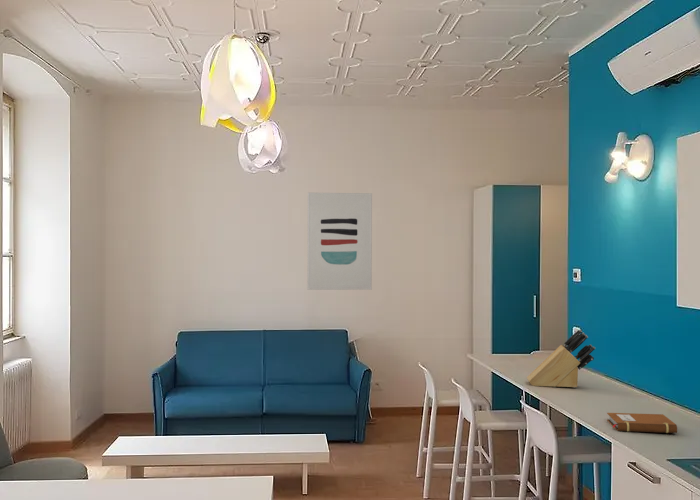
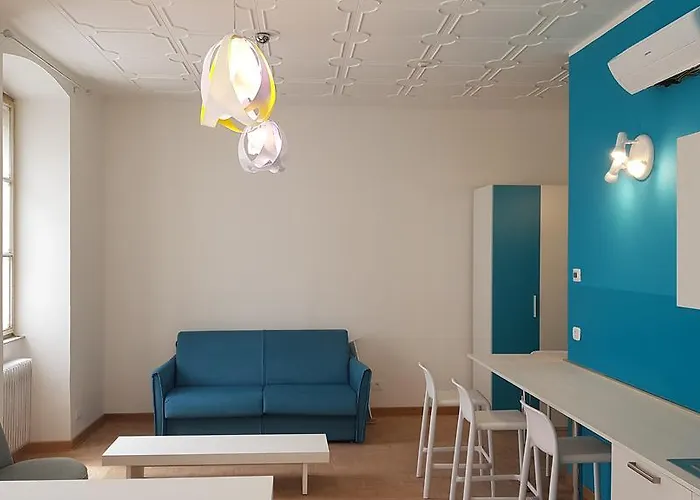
- notebook (639, 422)
- wall art (339, 241)
- knife block (560, 357)
